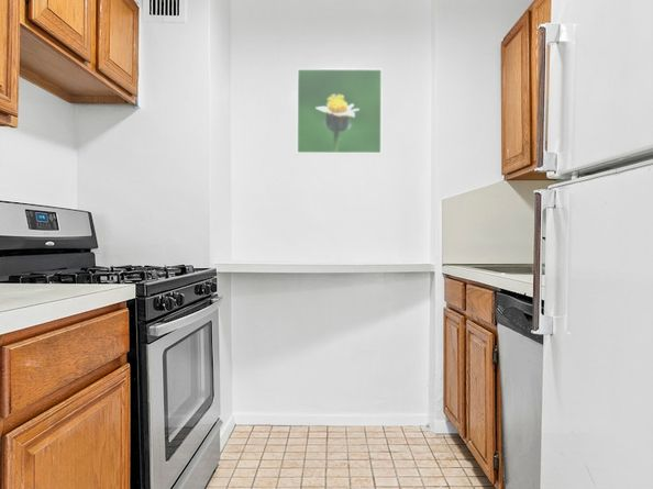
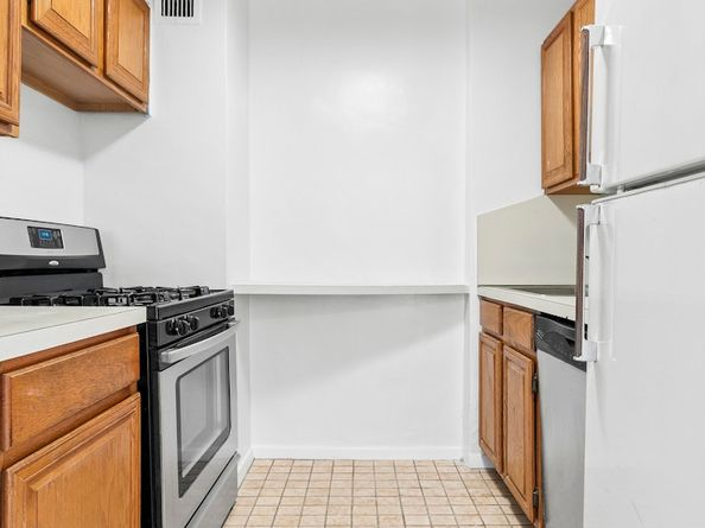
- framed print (339, 111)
